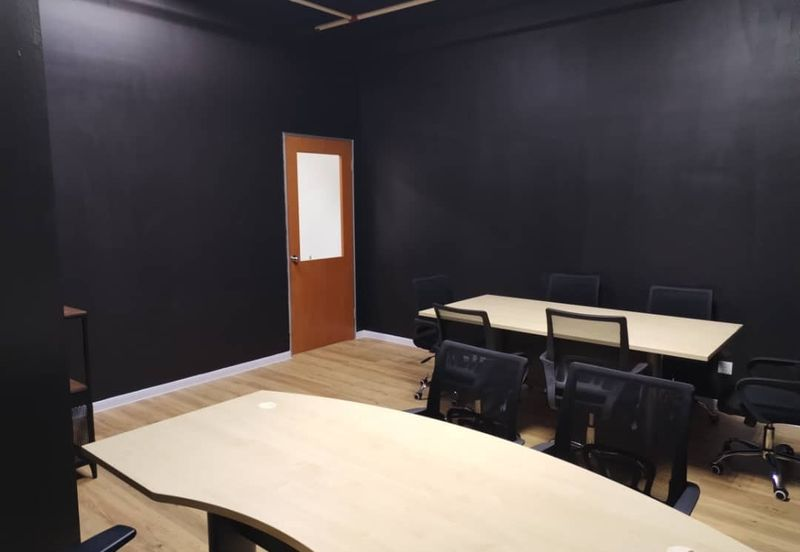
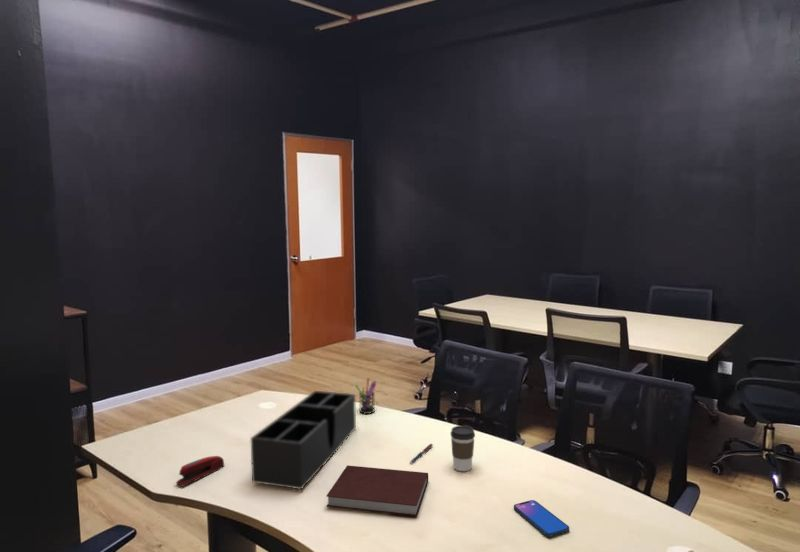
+ desk organizer (309, 433)
+ pen holder (365, 395)
+ notebook (379, 488)
+ pen (421, 452)
+ smartphone (540, 517)
+ stapler (201, 466)
+ coffee cup (462, 448)
